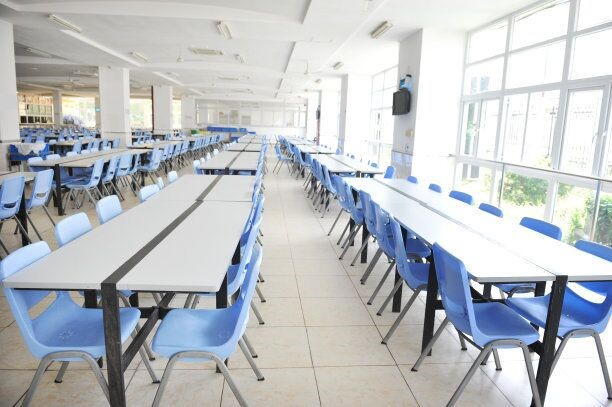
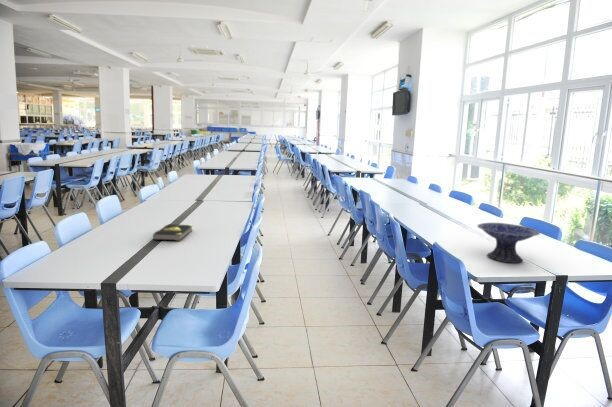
+ book (173, 231)
+ decorative bowl (506, 243)
